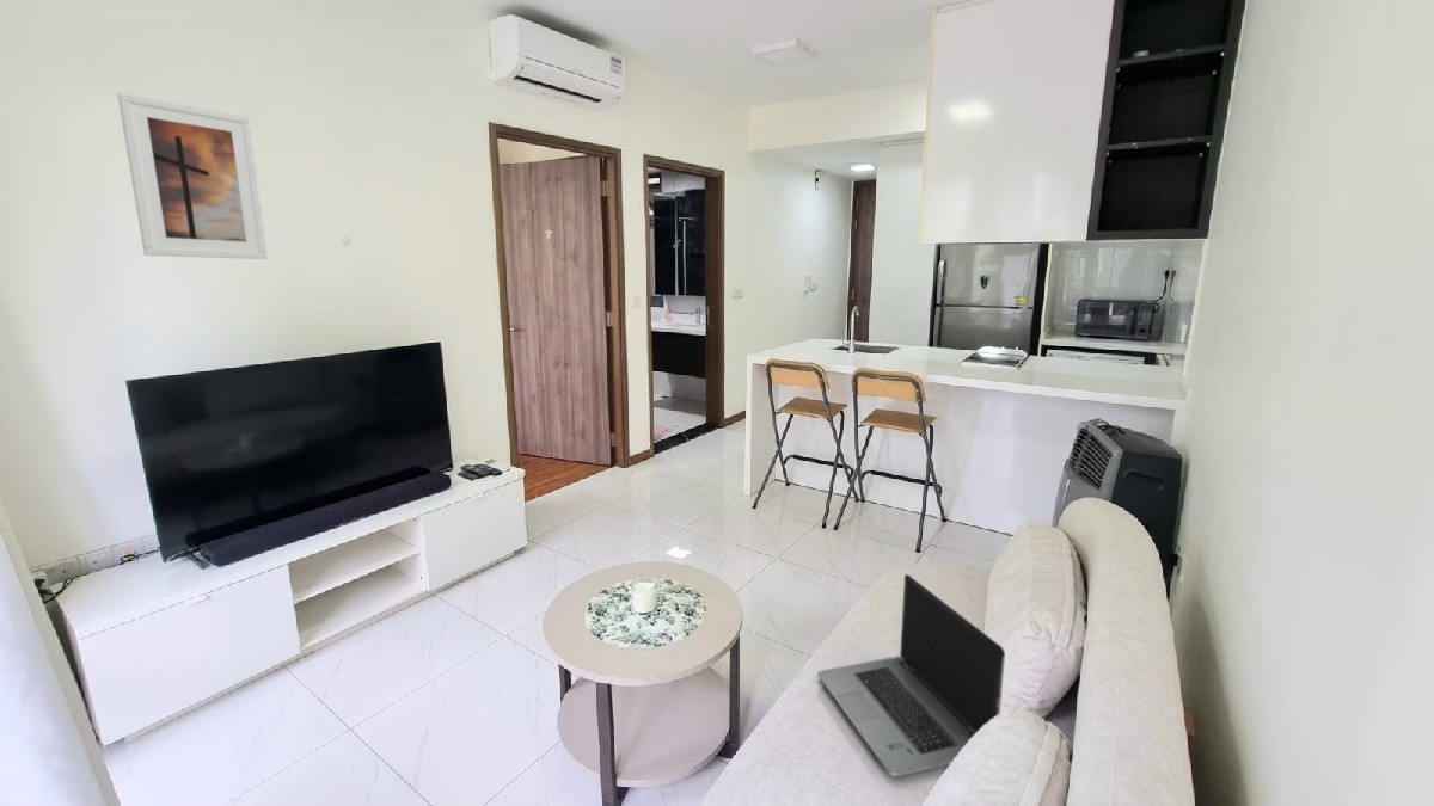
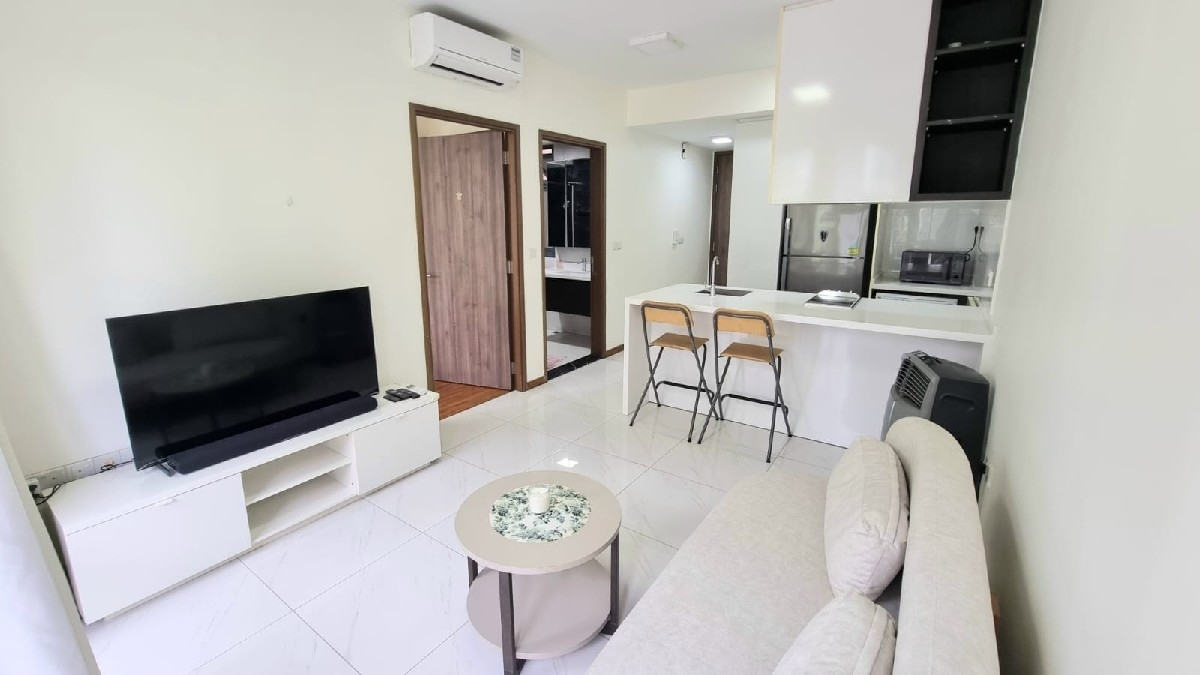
- laptop computer (901, 665)
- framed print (198, 183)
